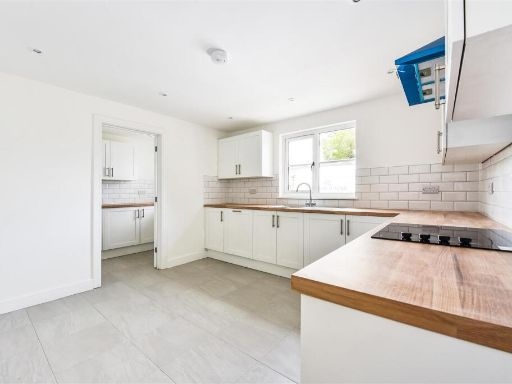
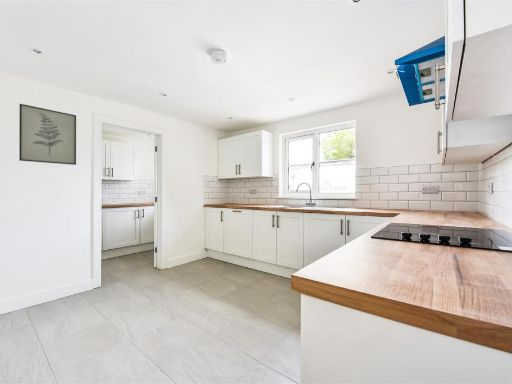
+ wall art (49, 136)
